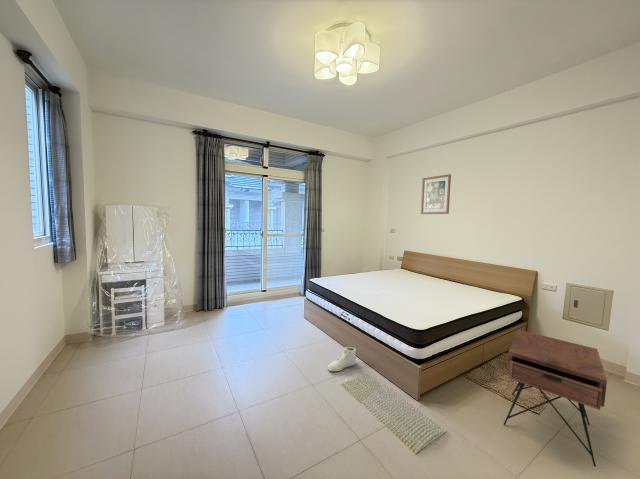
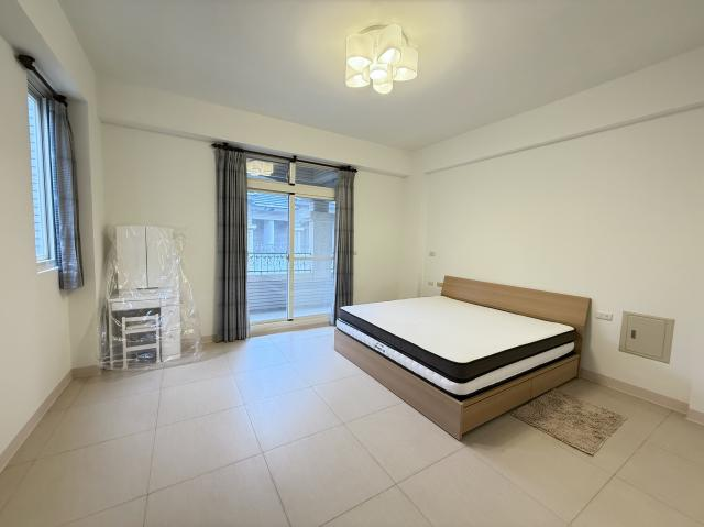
- bath mat (386, 402)
- nightstand (550, 390)
- wall art (435, 195)
- sneaker (342, 357)
